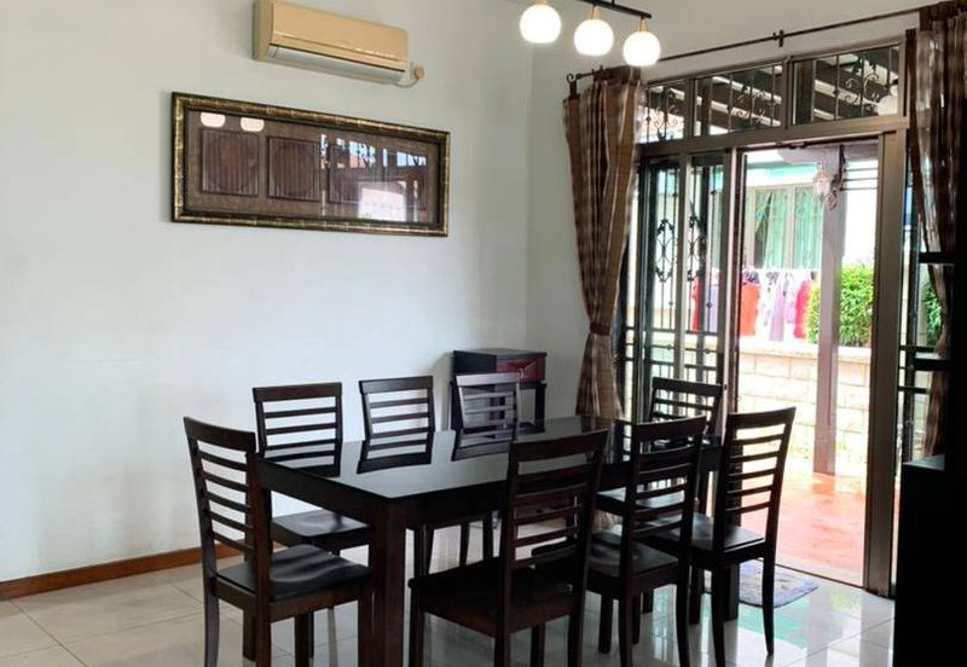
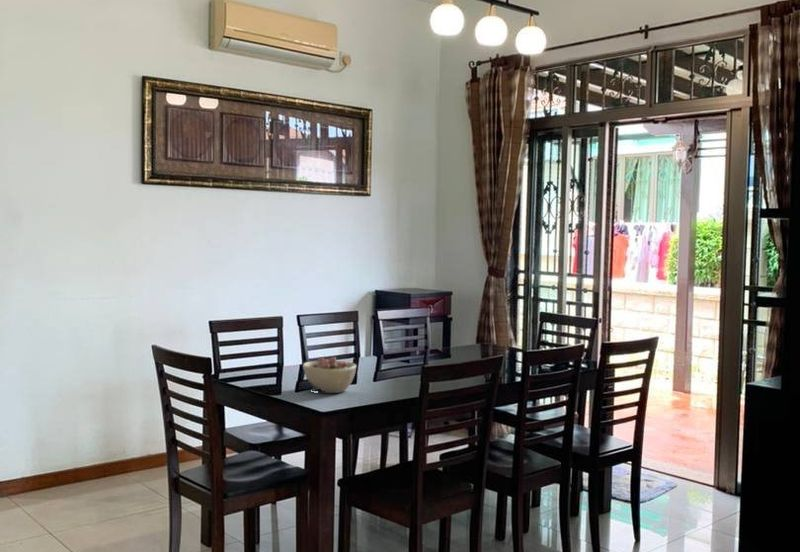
+ bowl (329, 372)
